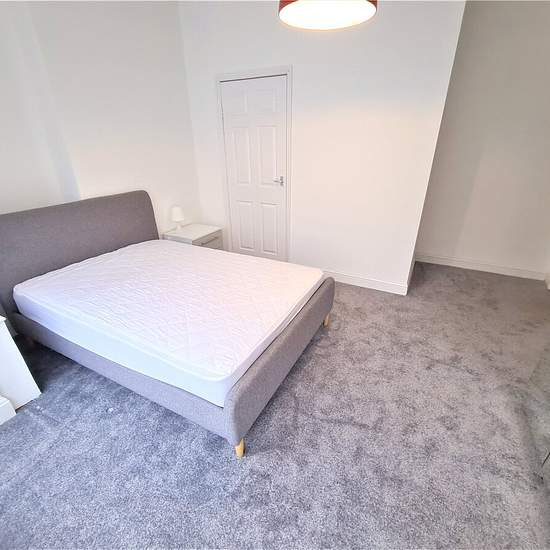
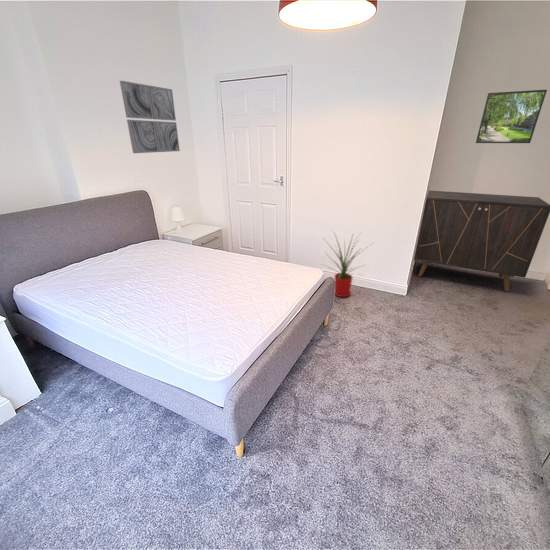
+ house plant (345, 264)
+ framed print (509, 118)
+ wall art (153, 121)
+ cabinet (470, 239)
